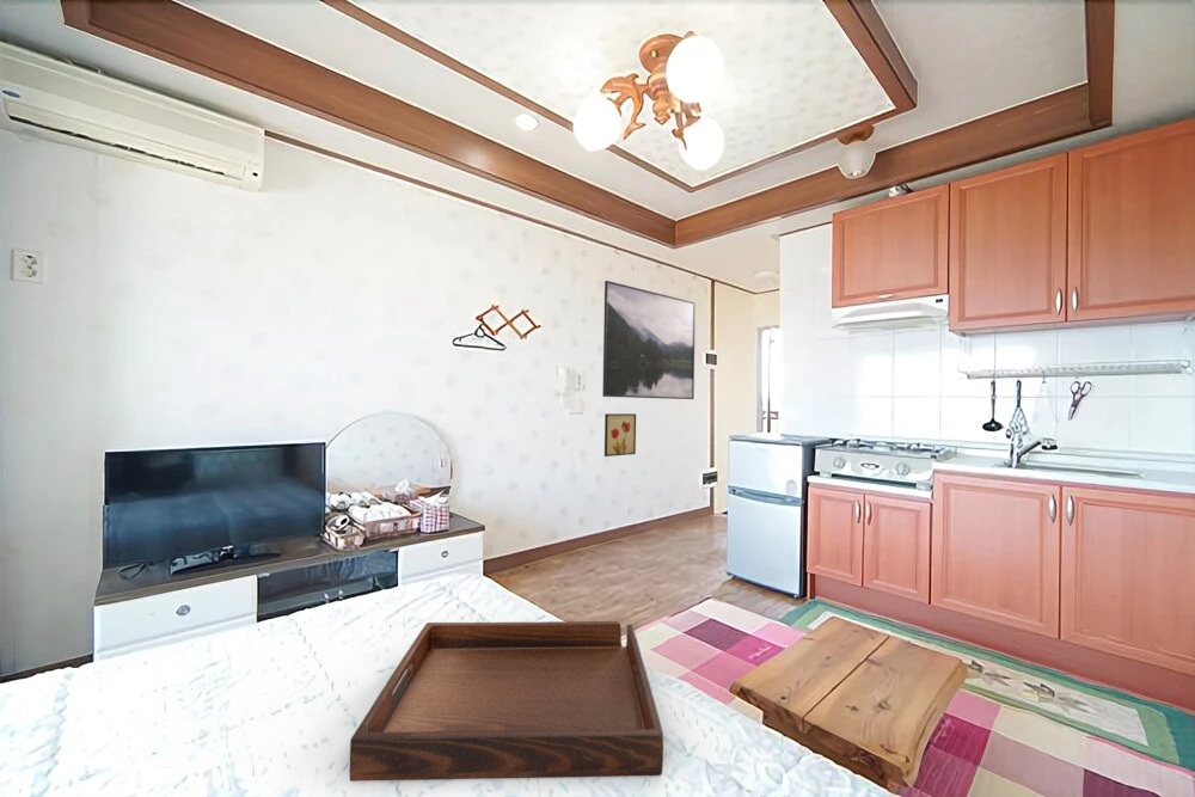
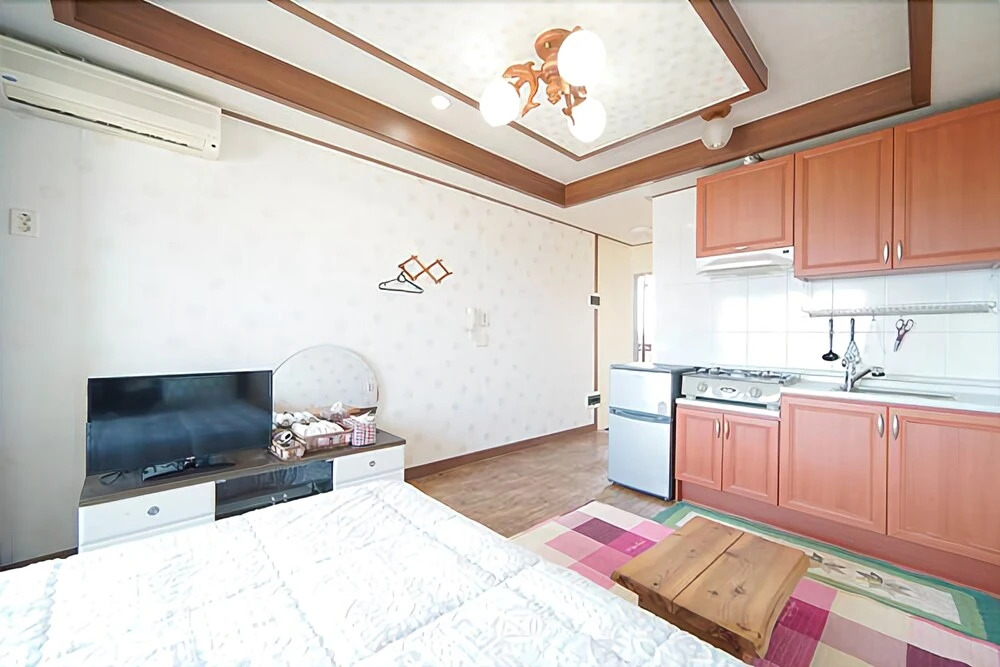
- serving tray (521, 683)
- wall art (619, 434)
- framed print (652, 345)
